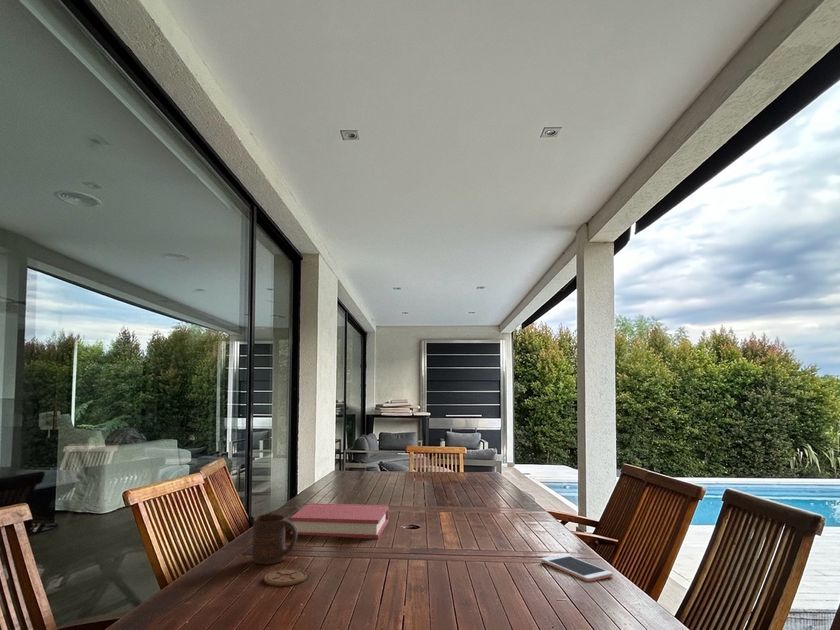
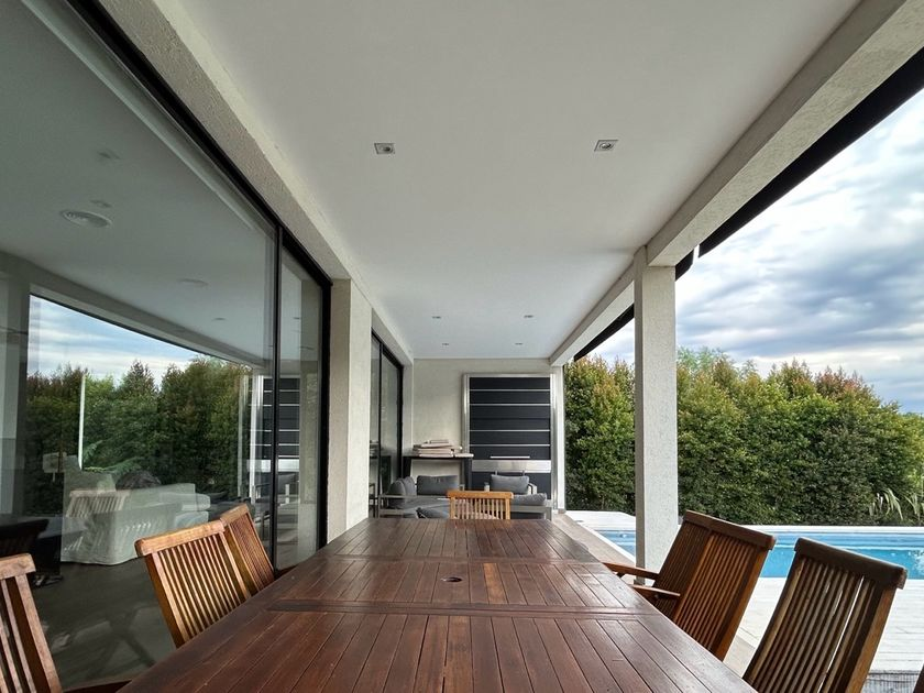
- hardback book (341, 519)
- cell phone (575, 566)
- cup (274, 538)
- coaster (285, 577)
